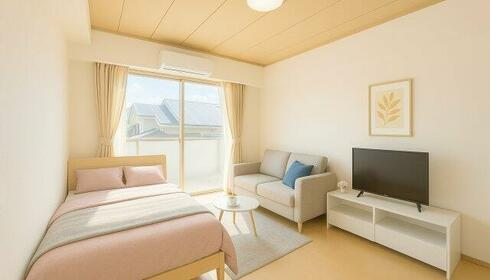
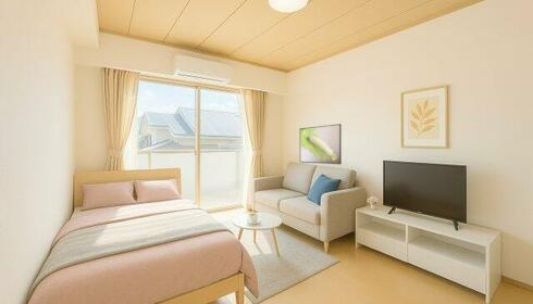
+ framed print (318, 144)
